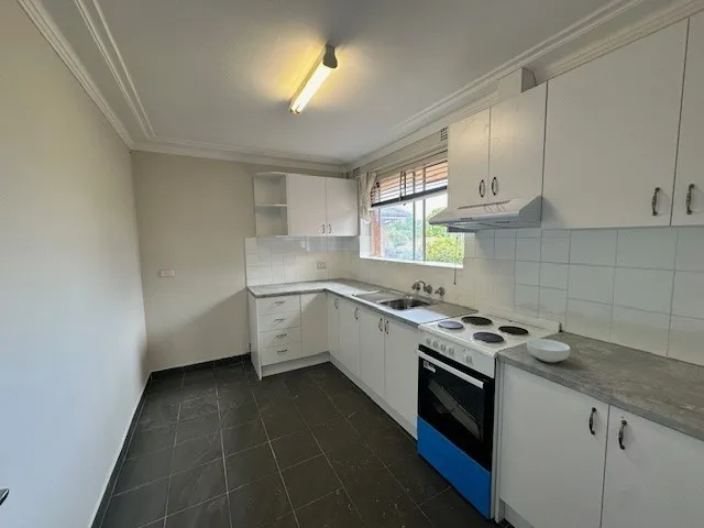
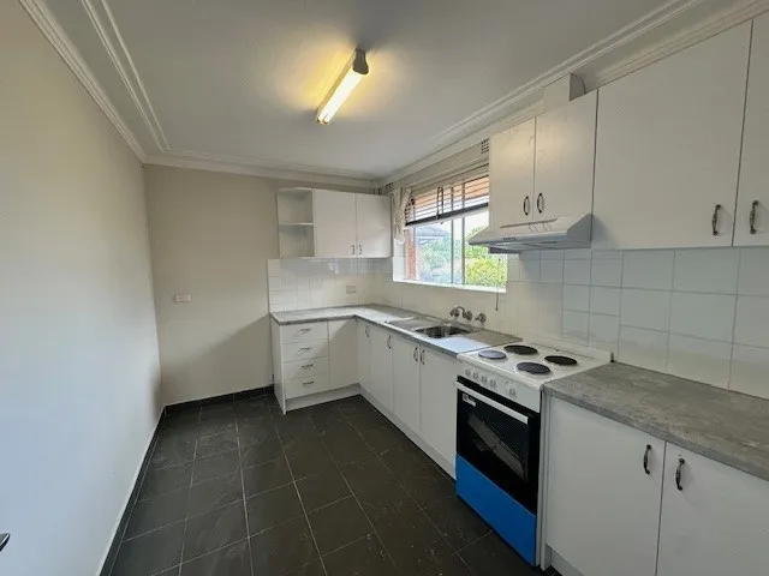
- cereal bowl (547, 351)
